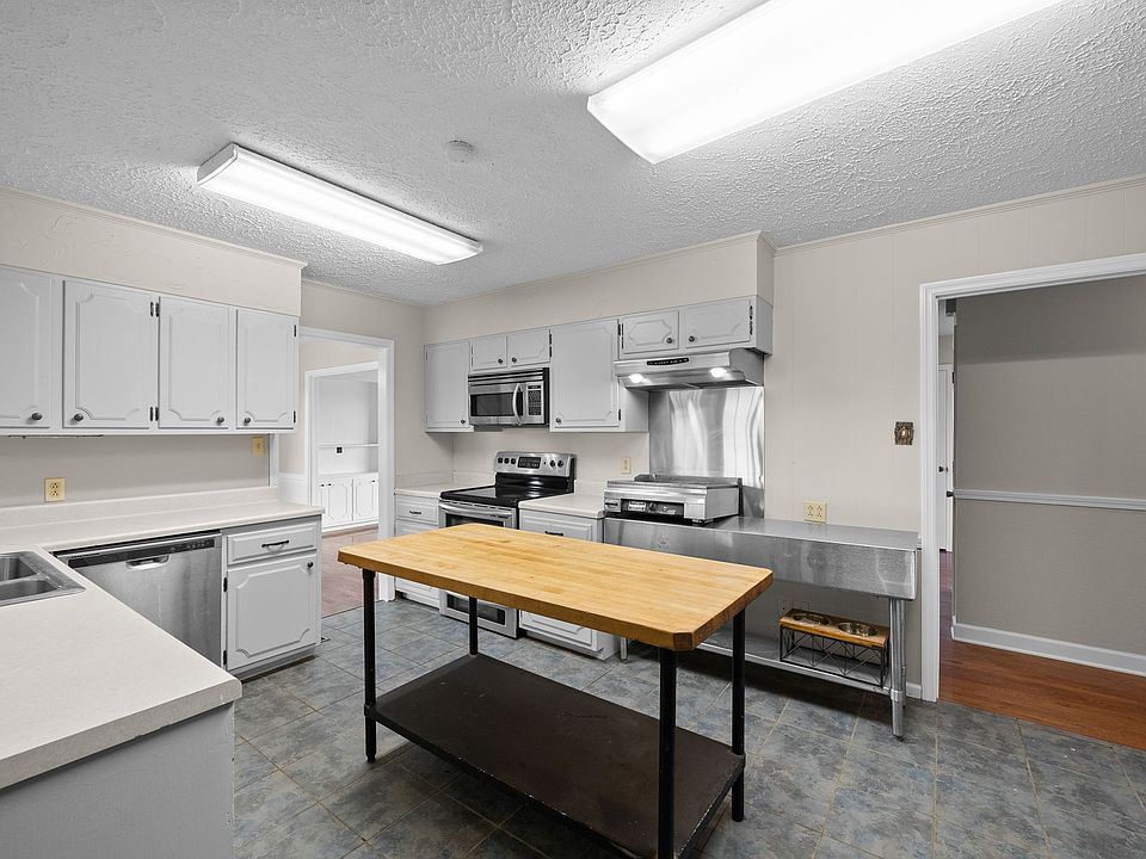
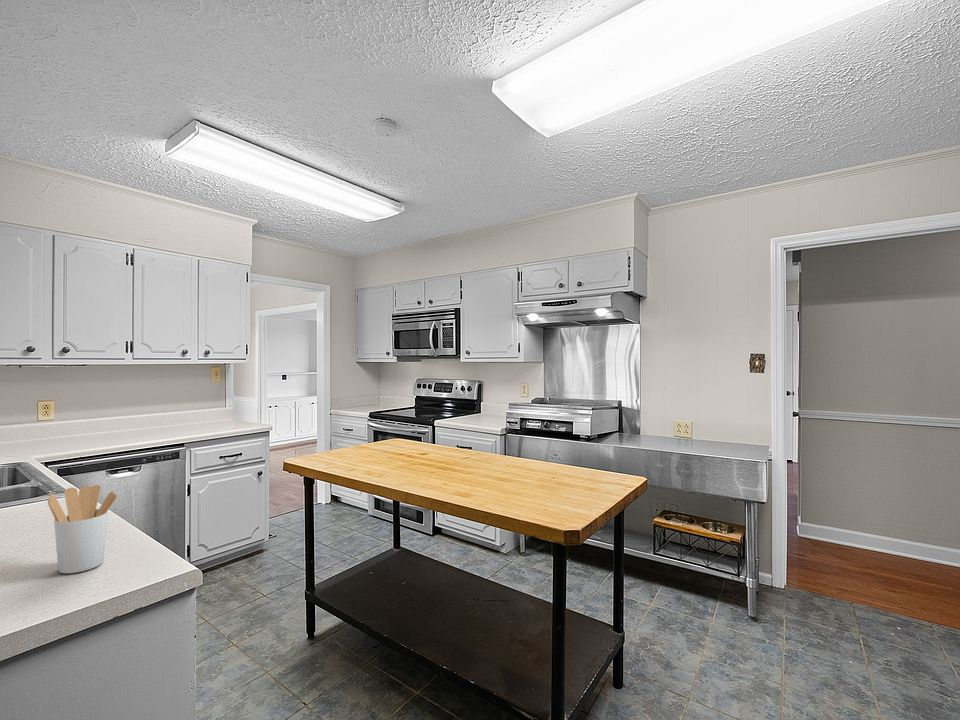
+ utensil holder (81, 525)
